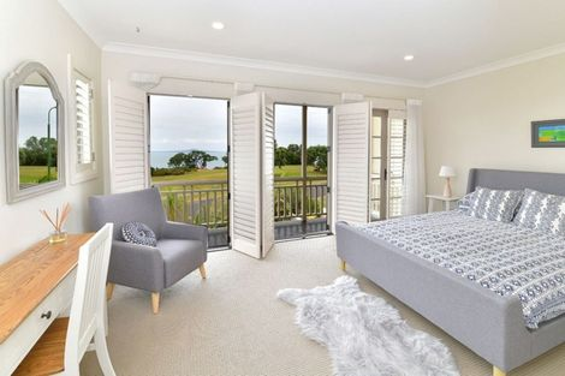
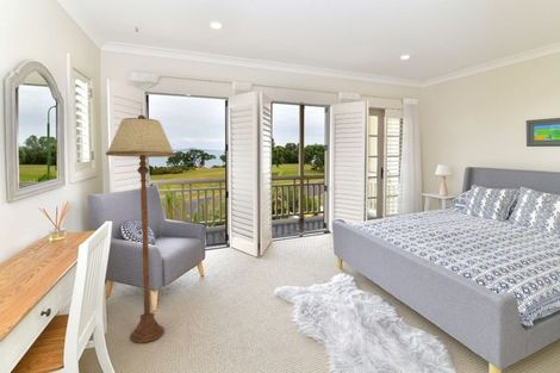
+ floor lamp (144, 226)
